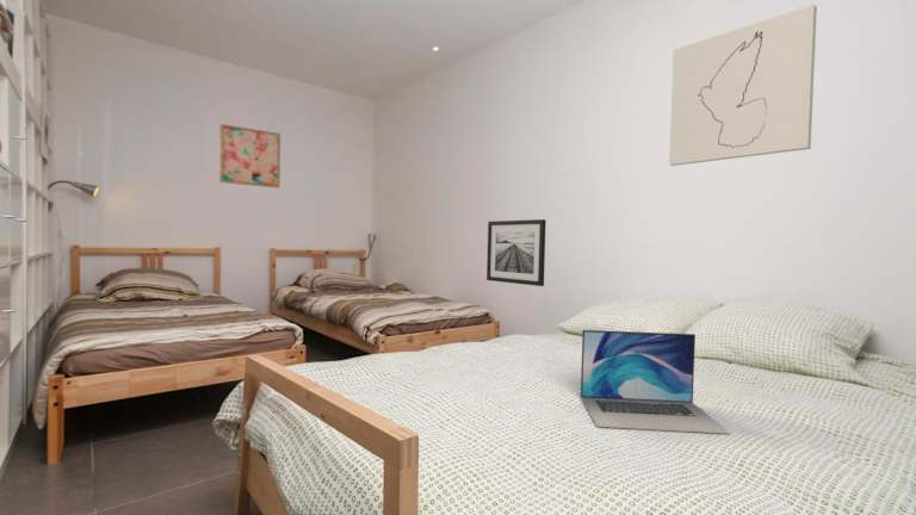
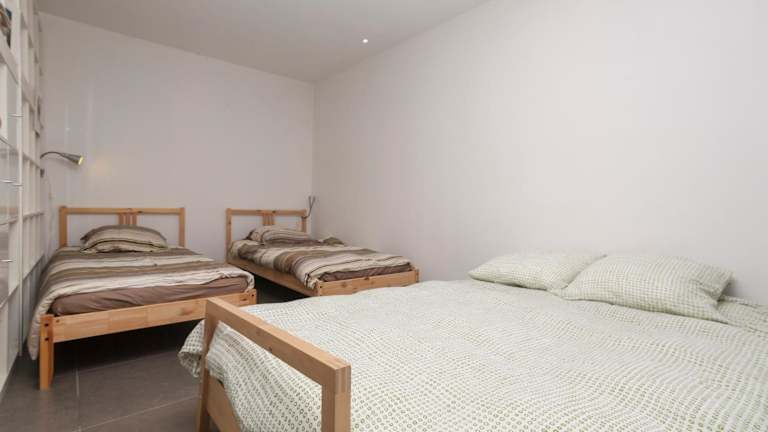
- wall art (514, 252)
- laptop (649, 377)
- wall art (735, 94)
- wall art (250, 156)
